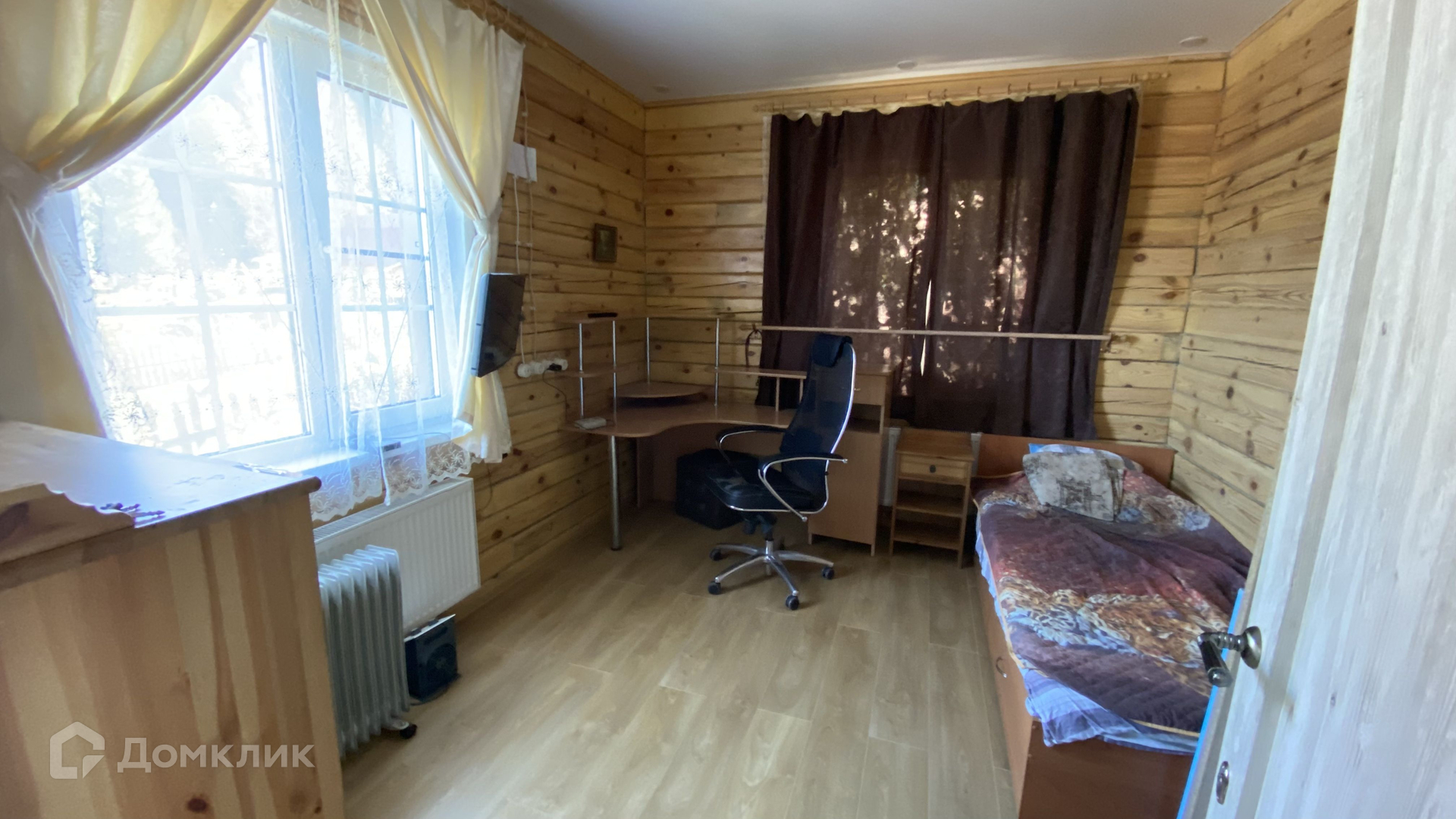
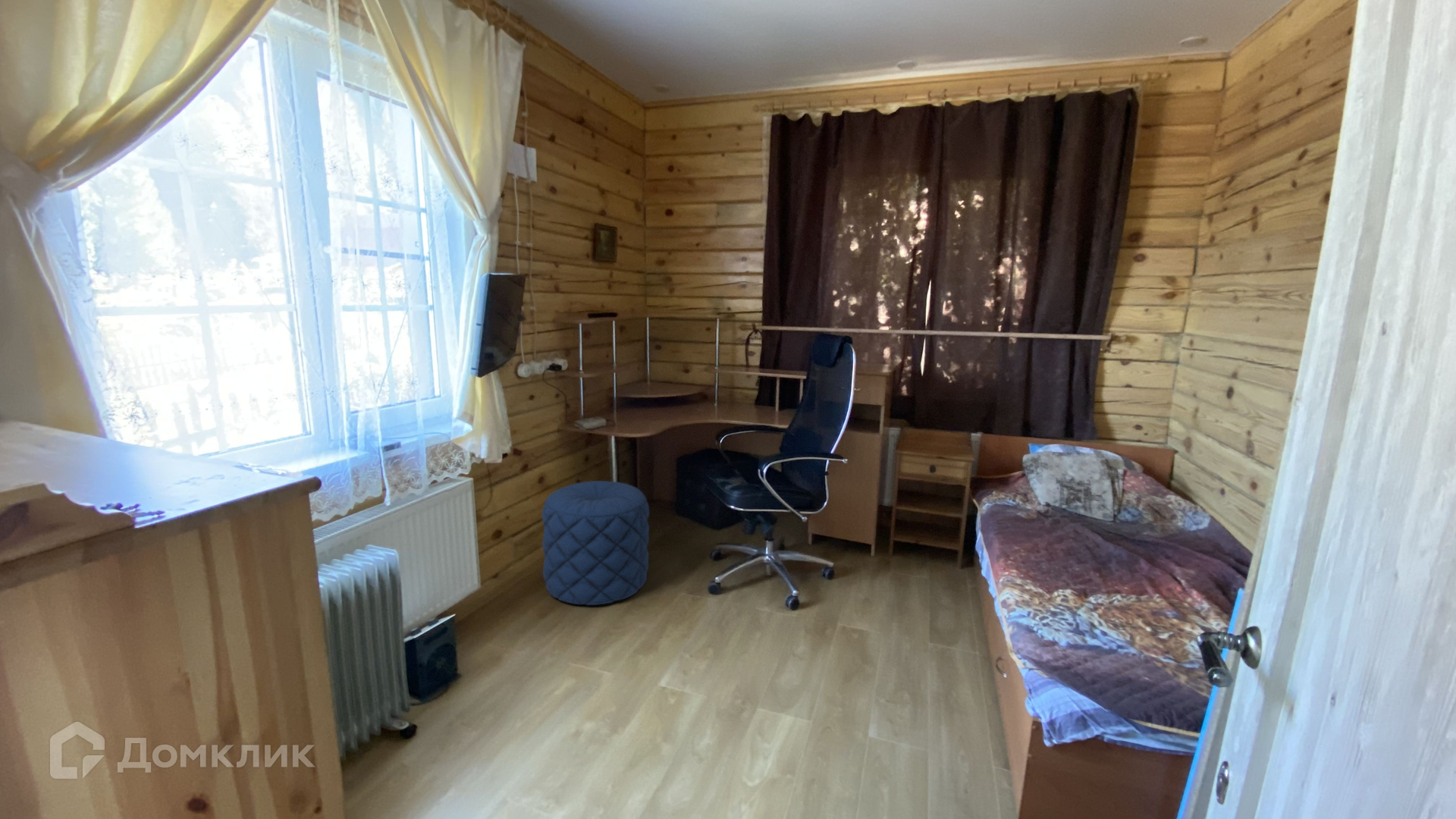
+ pouf (596, 537)
